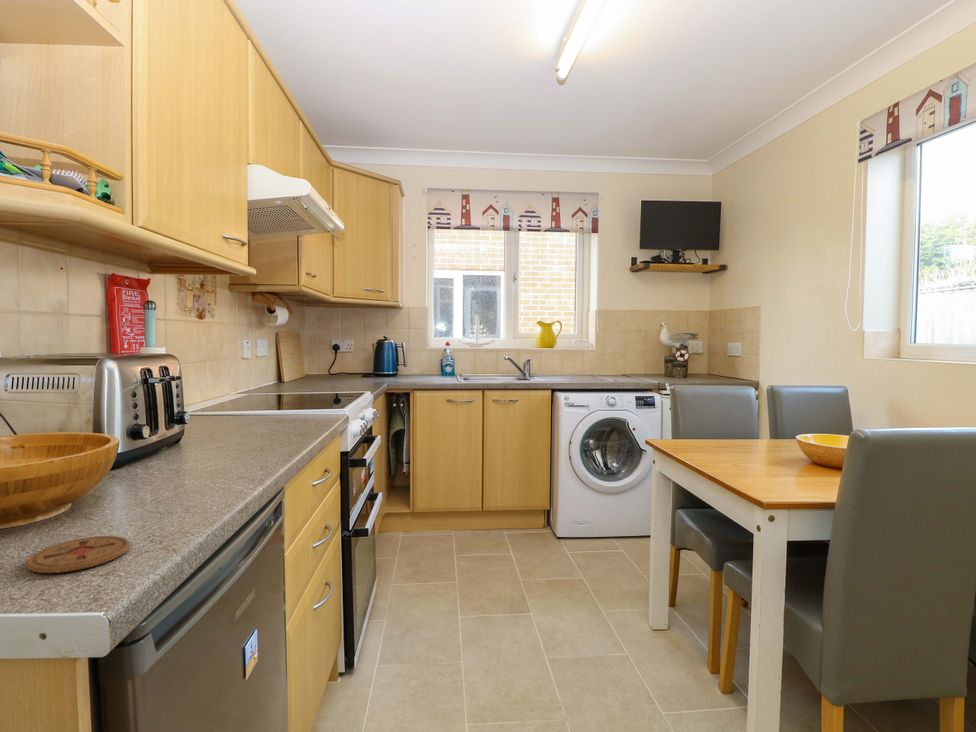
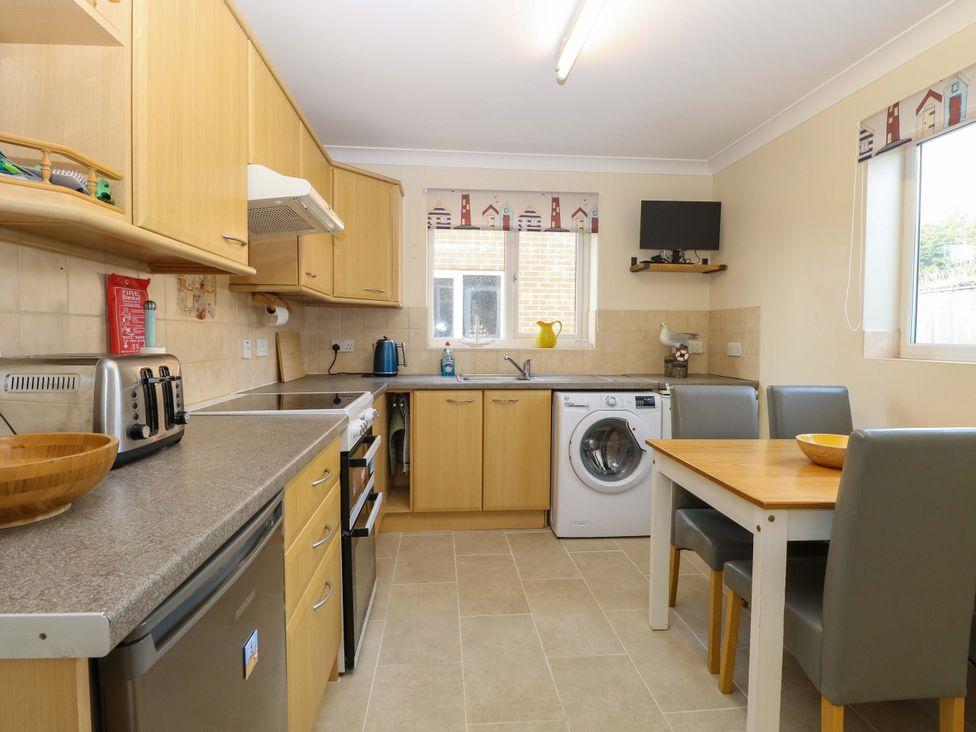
- coaster (80, 553)
